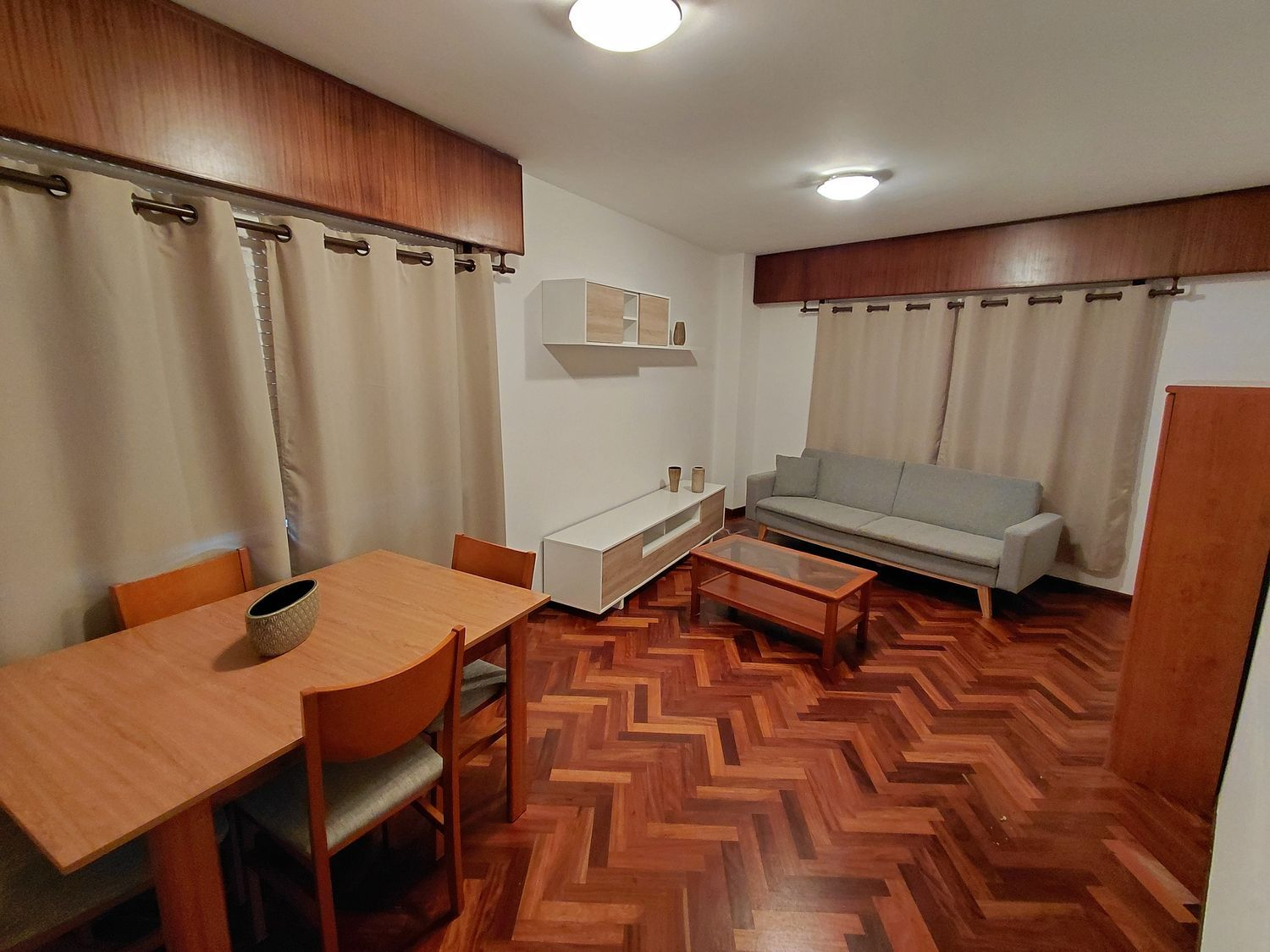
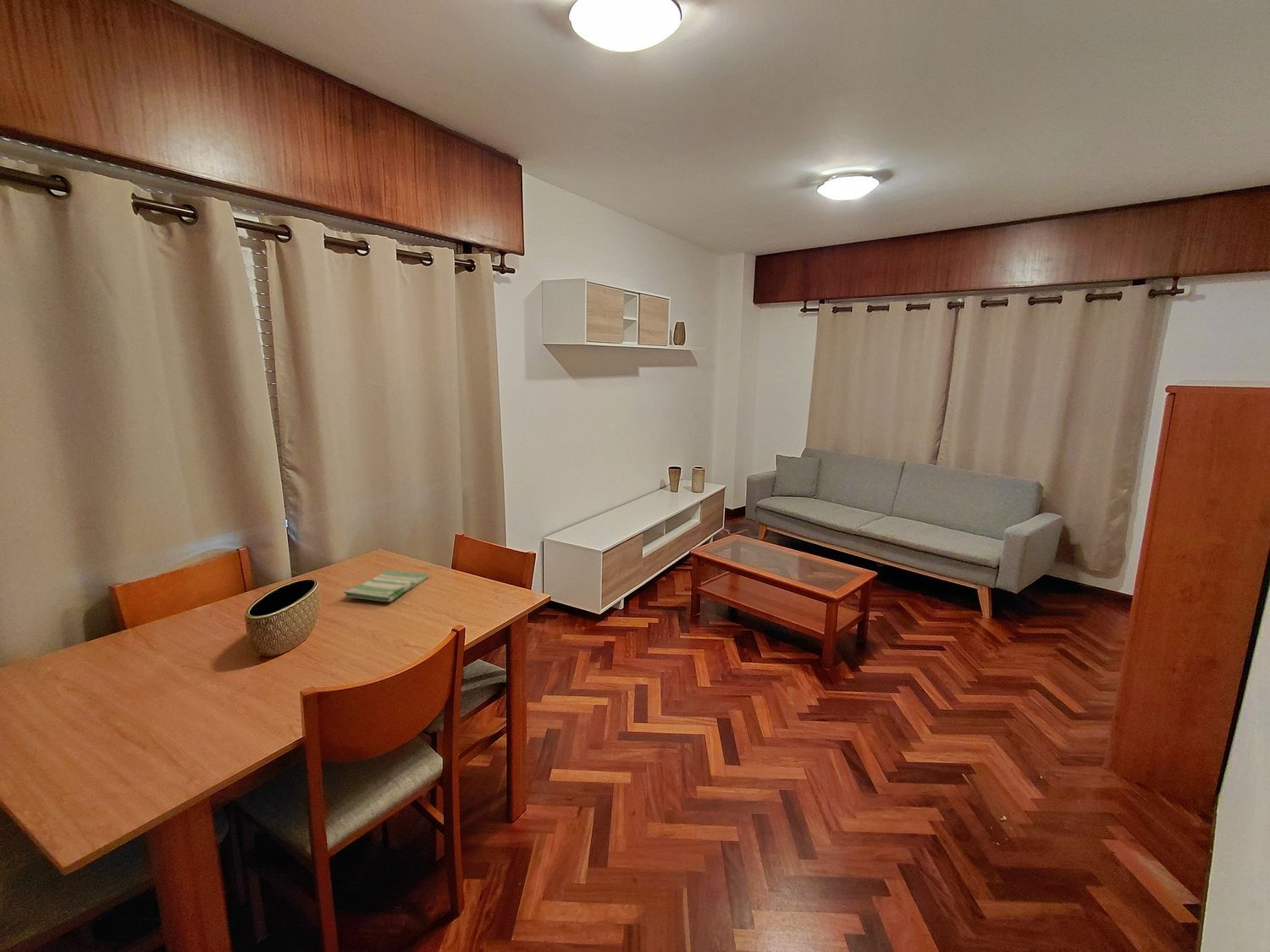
+ dish towel (388, 584)
